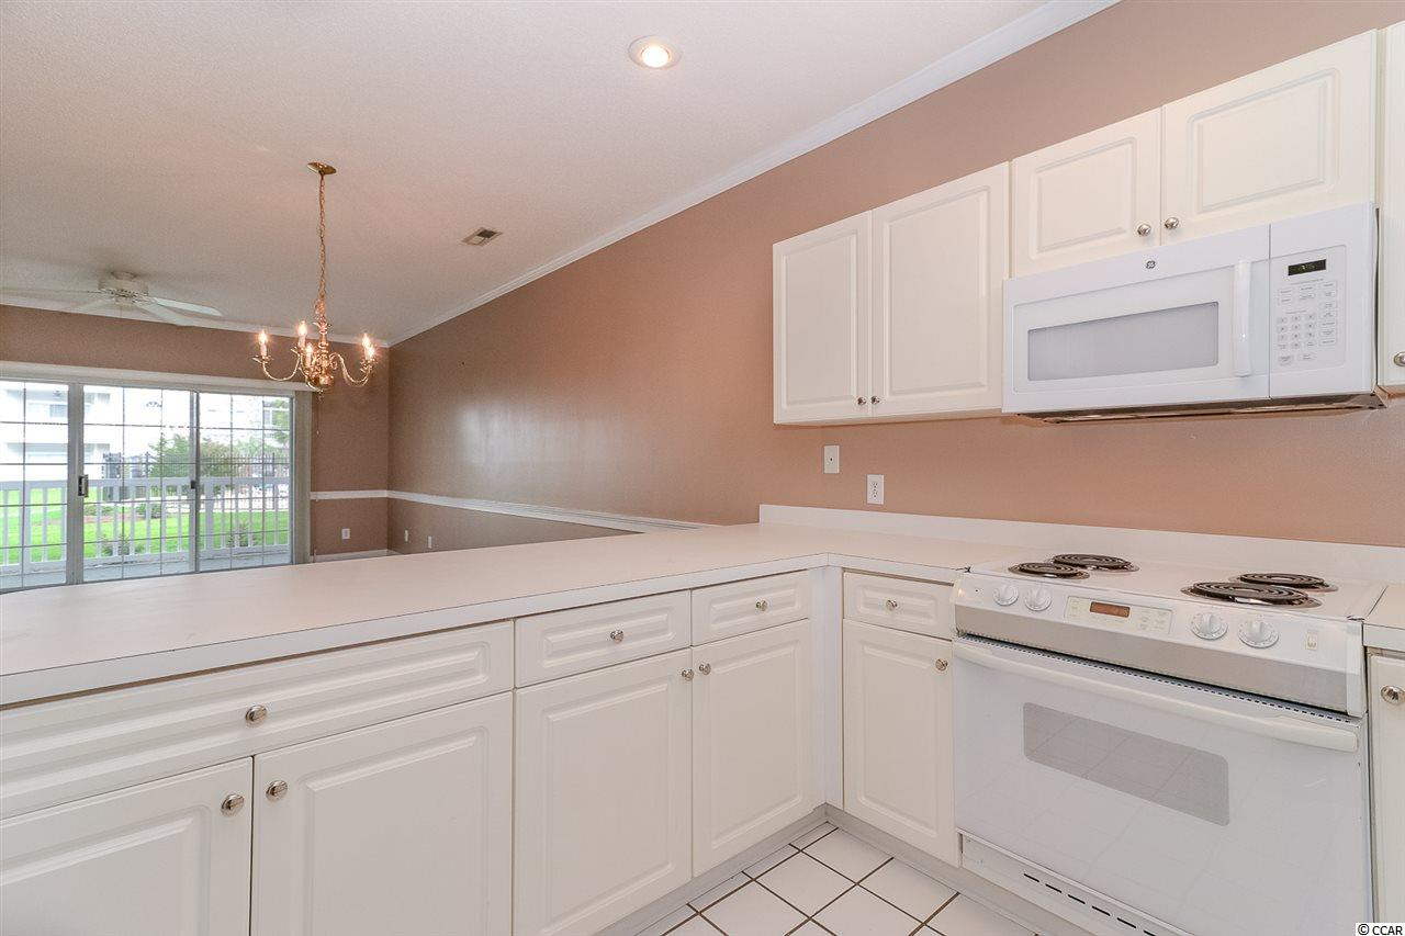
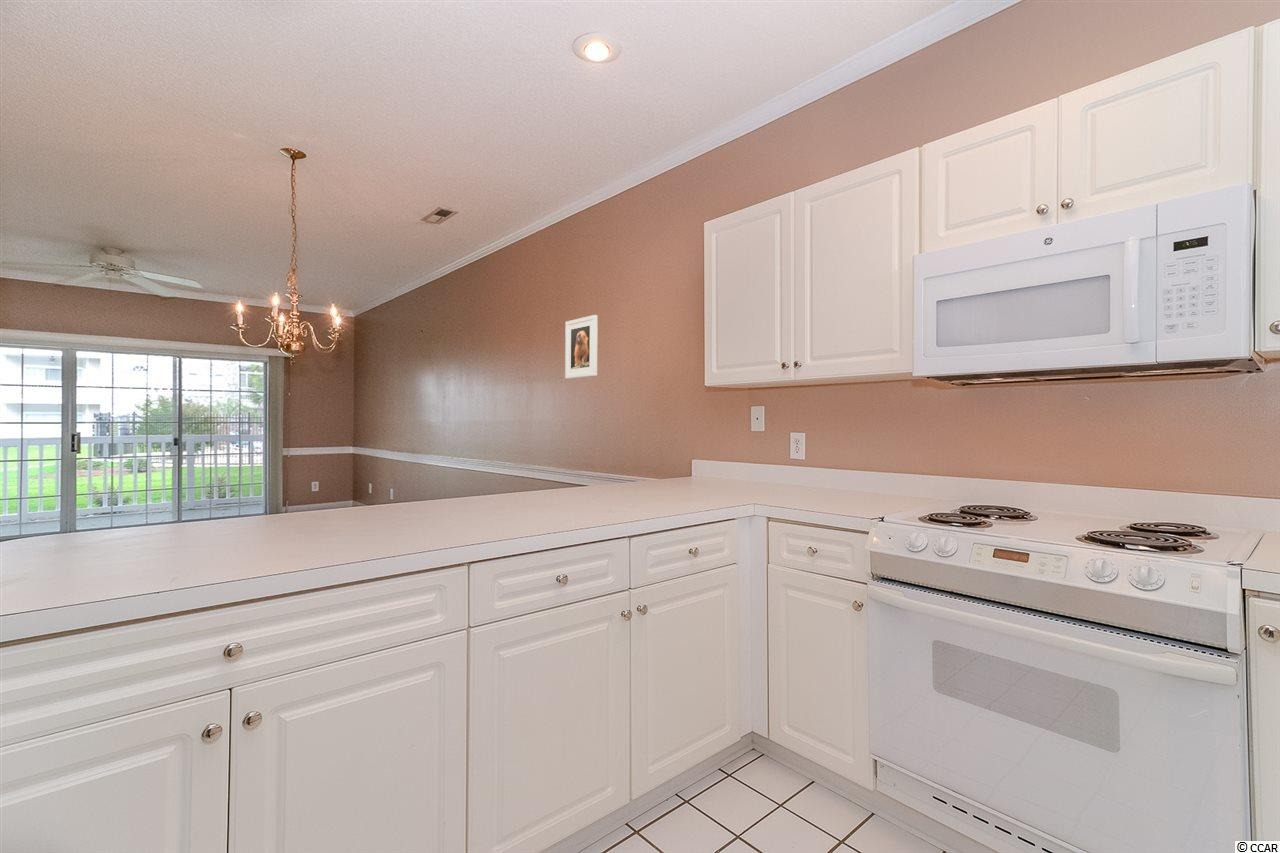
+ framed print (580, 347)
